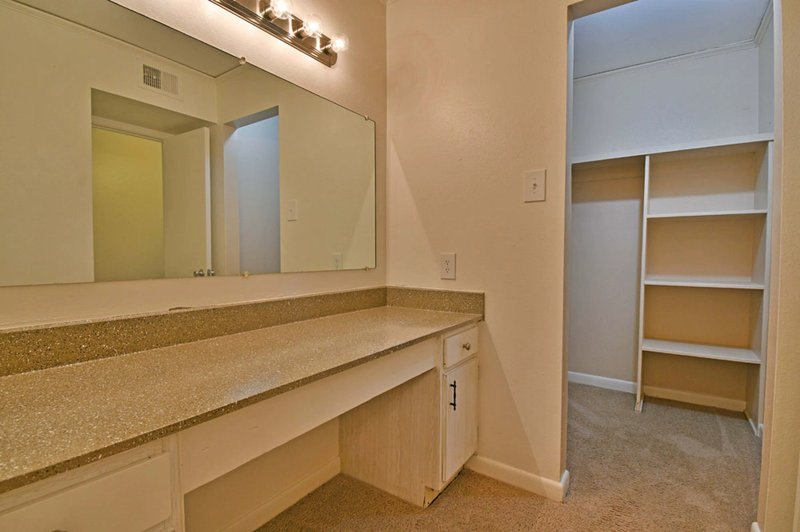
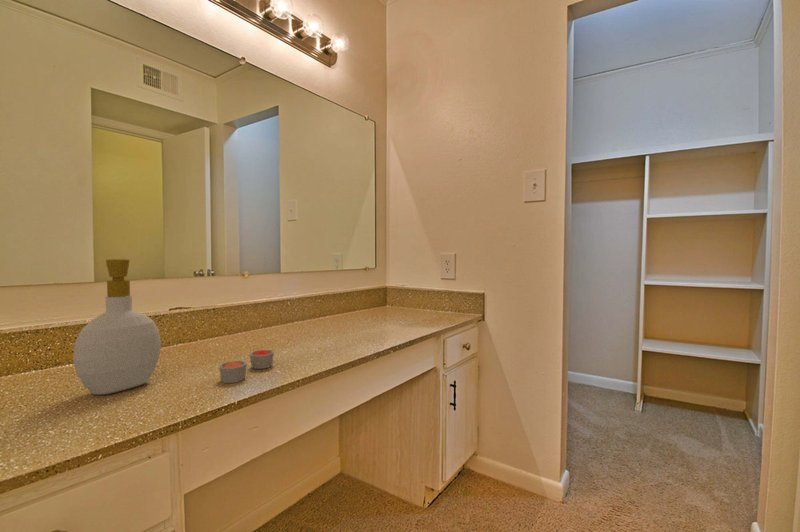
+ candle (246, 363)
+ soap bottle (118, 323)
